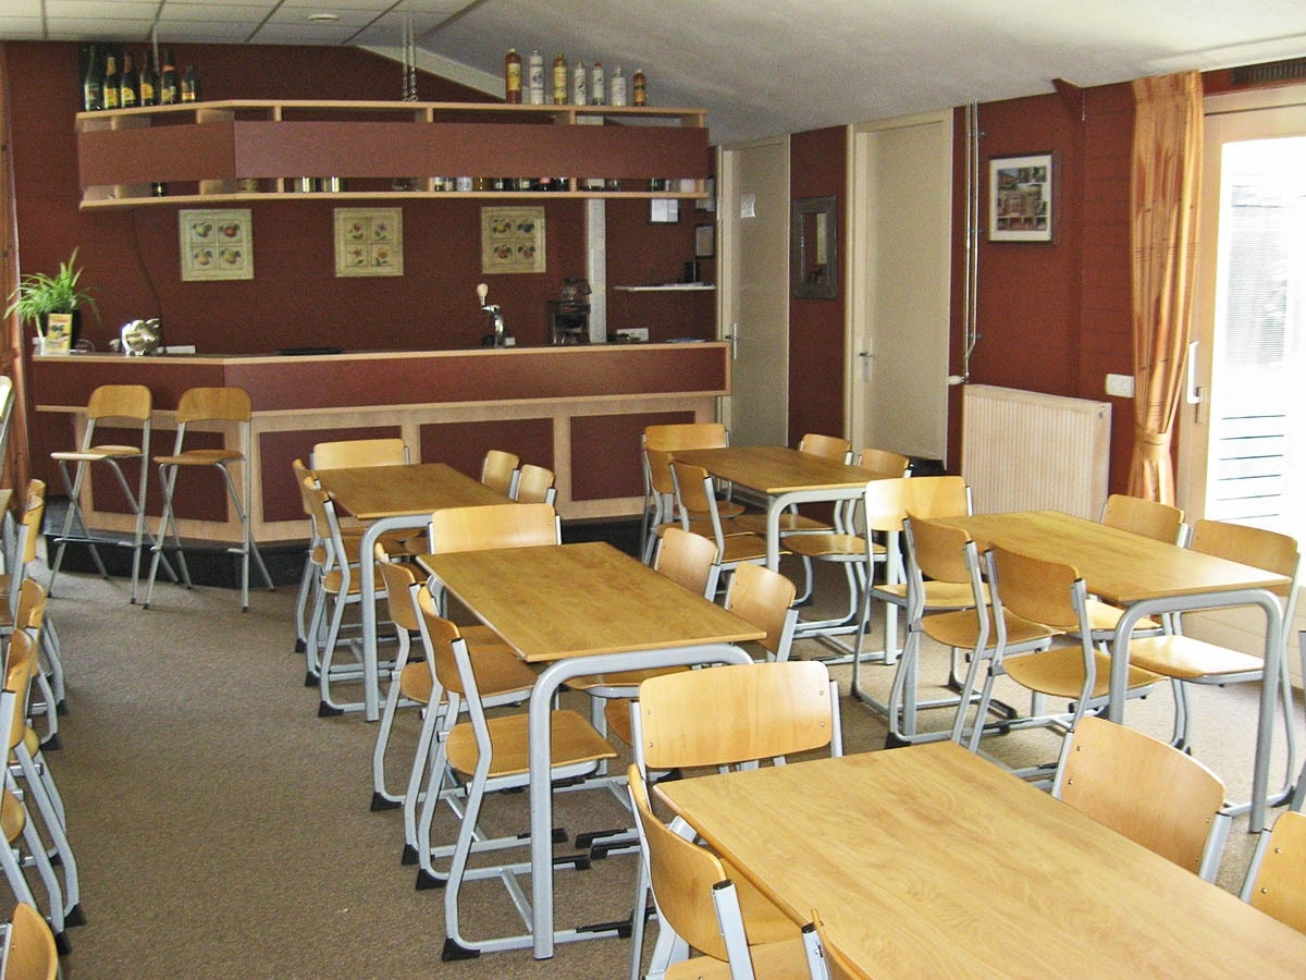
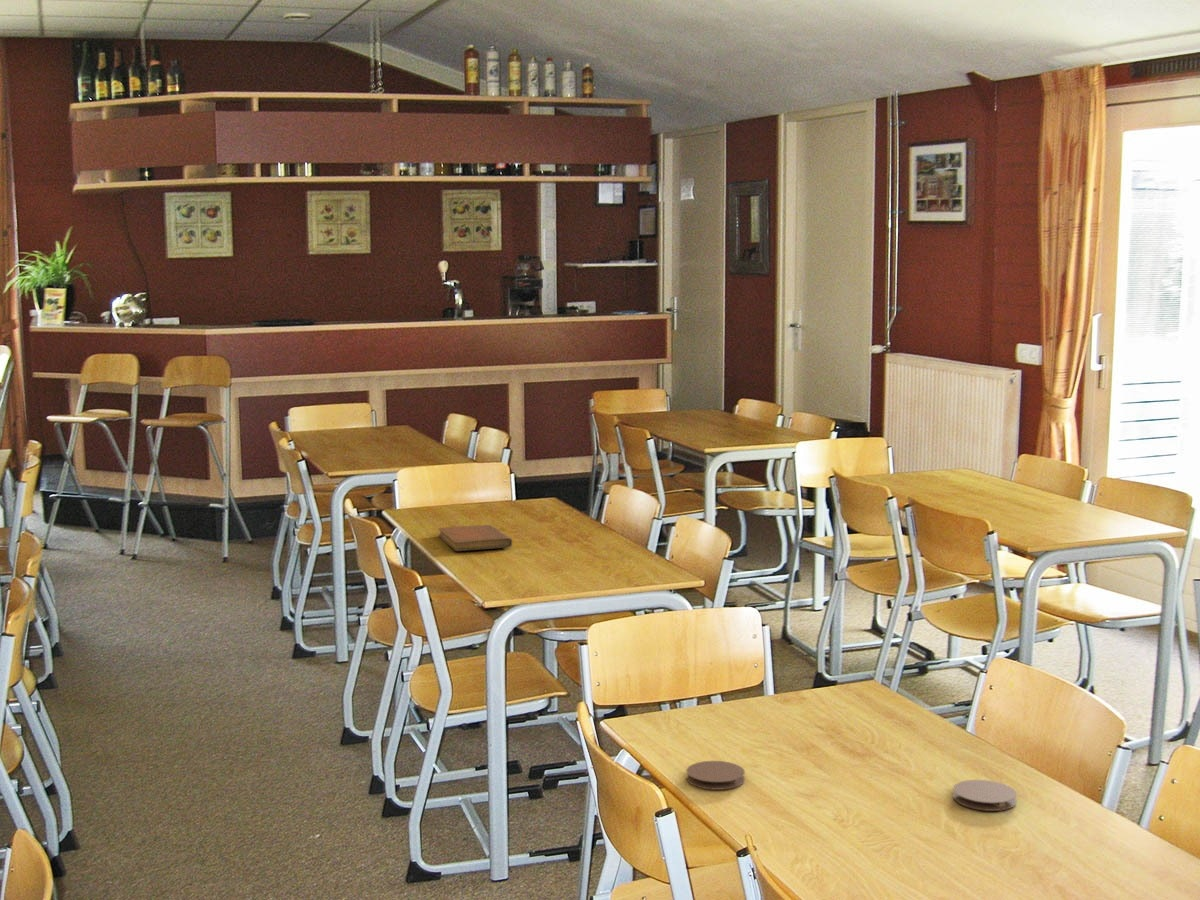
+ notebook (474, 537)
+ coaster (715, 774)
+ coaster (984, 794)
